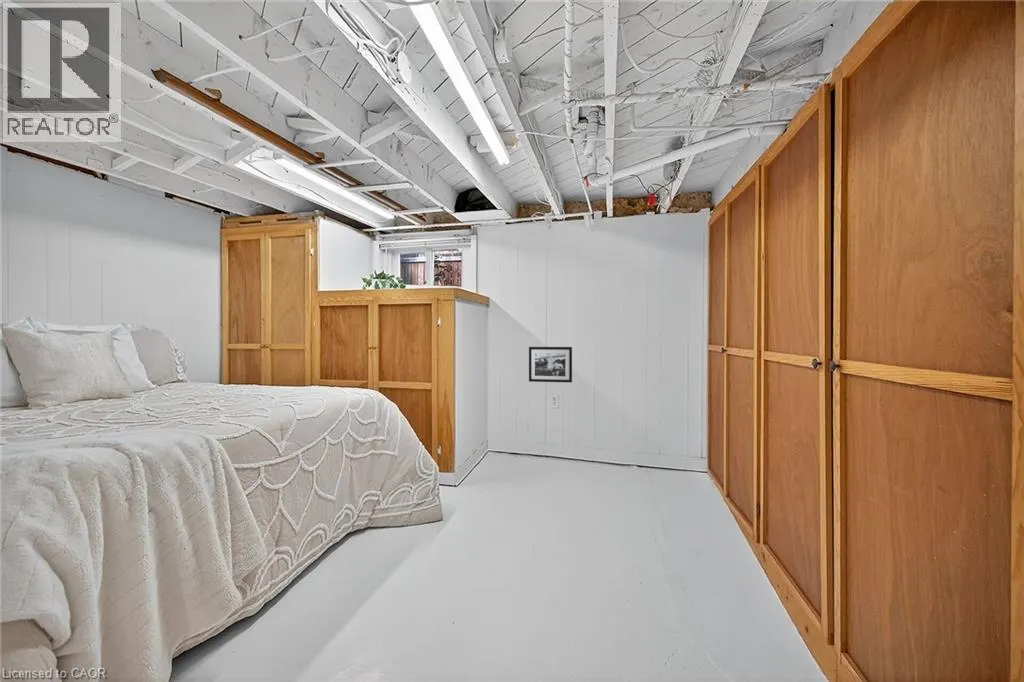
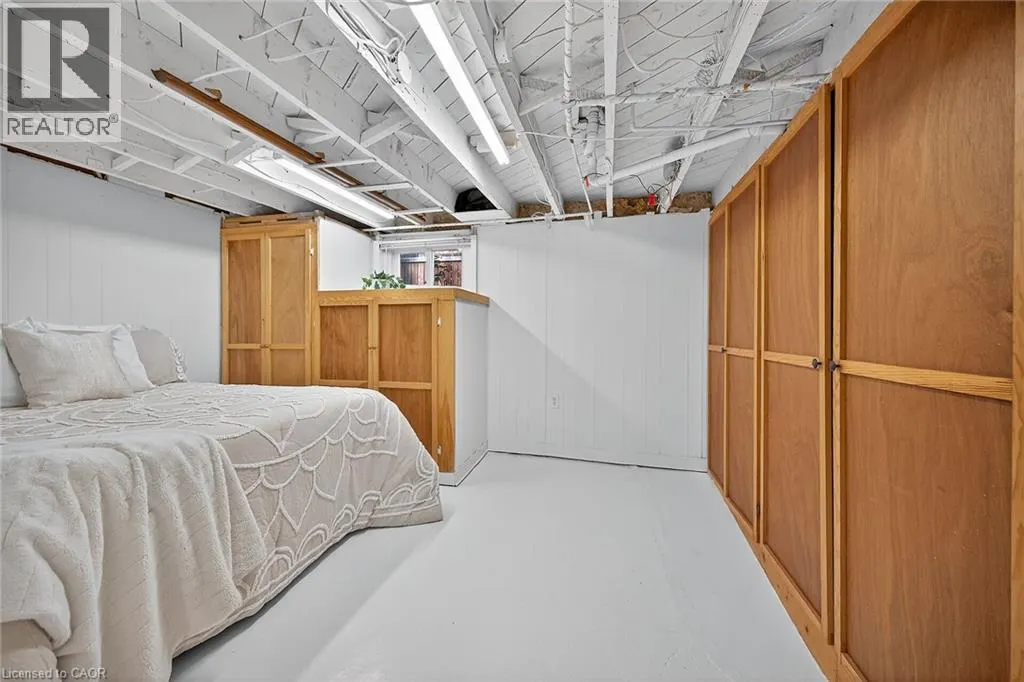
- picture frame (550, 364)
